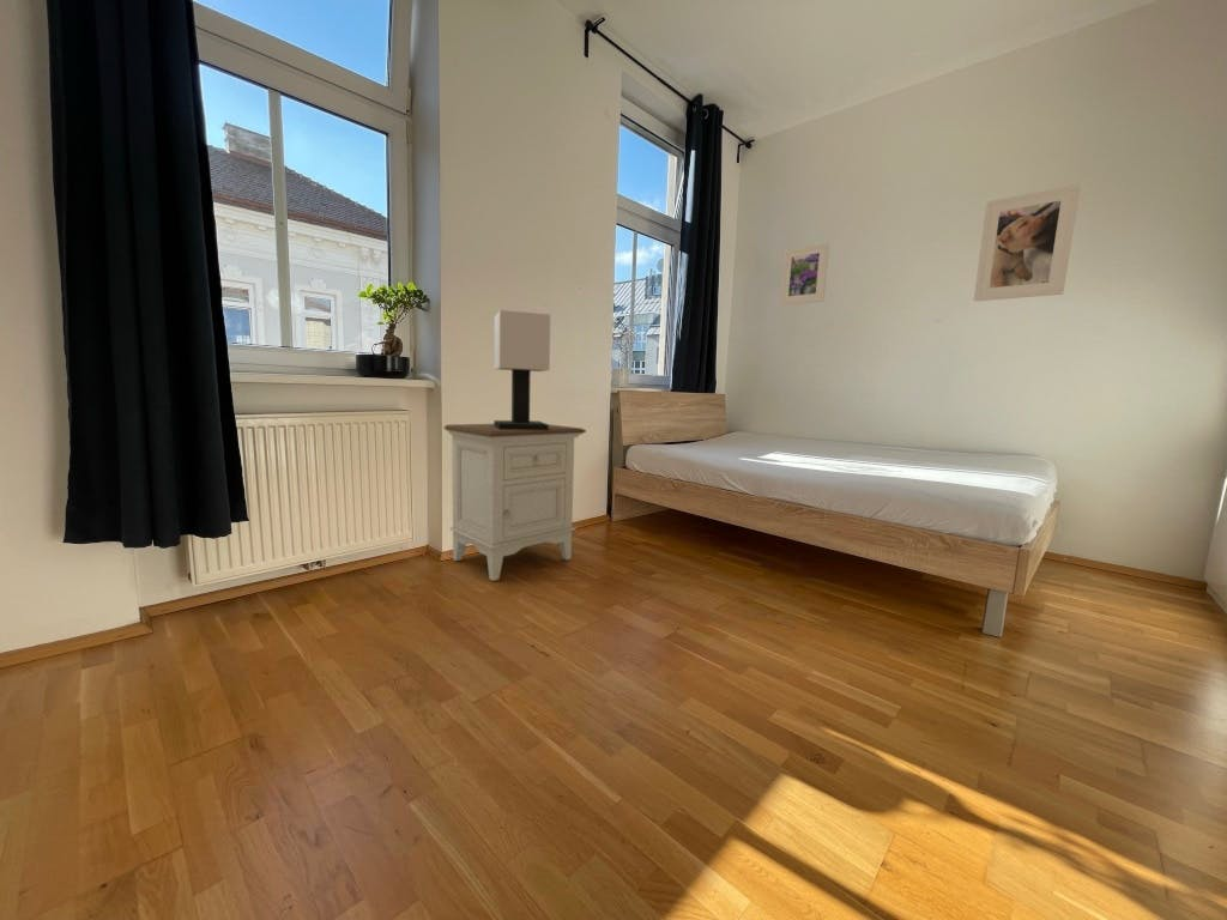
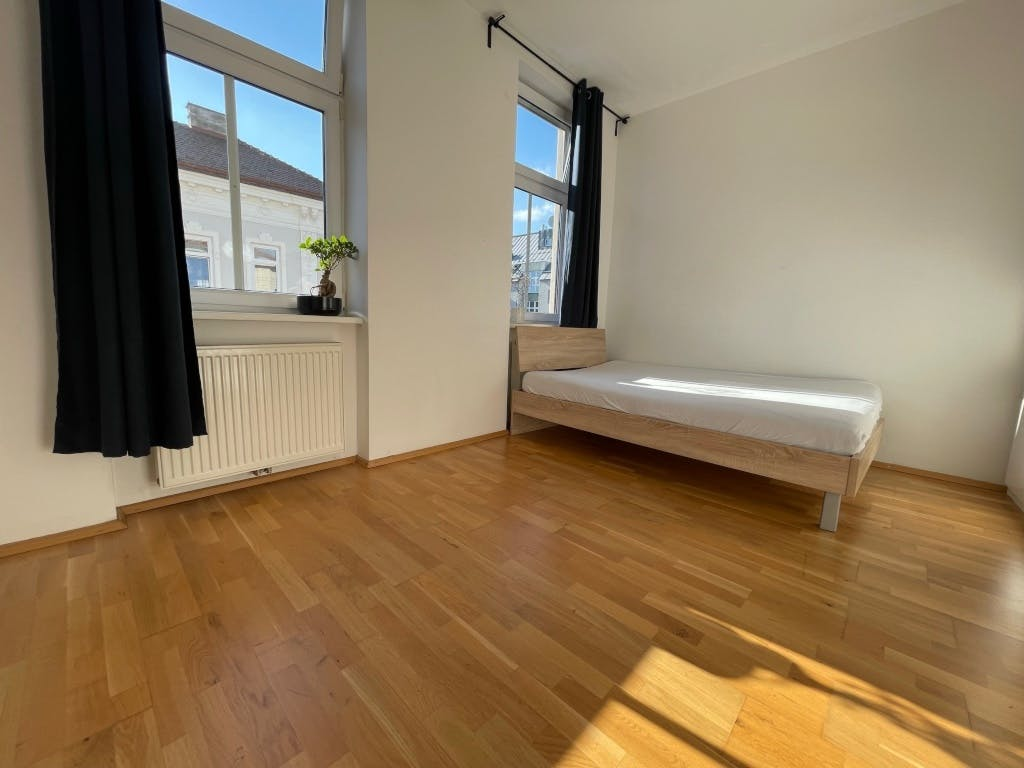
- table lamp (520, 371)
- nightstand (515, 495)
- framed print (803, 274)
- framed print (1023, 246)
